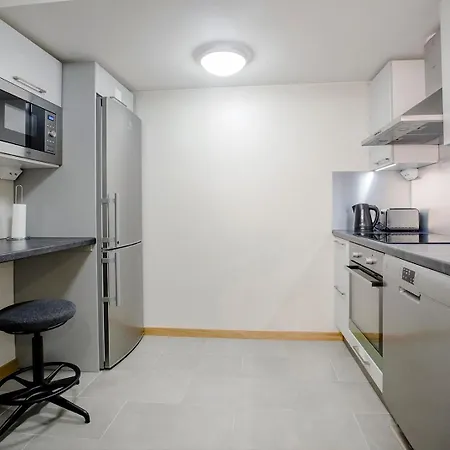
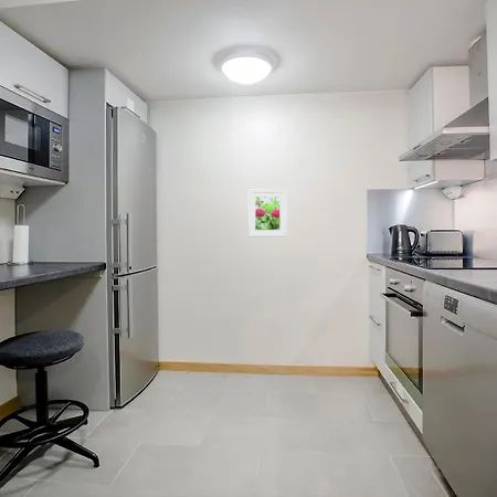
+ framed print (267, 213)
